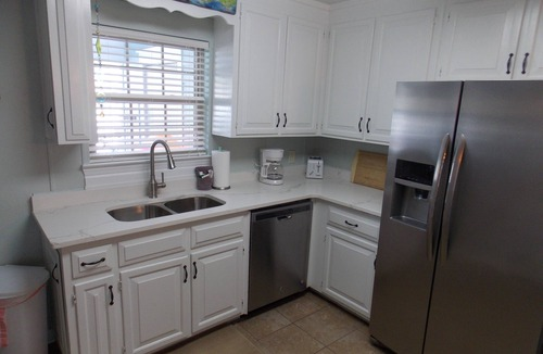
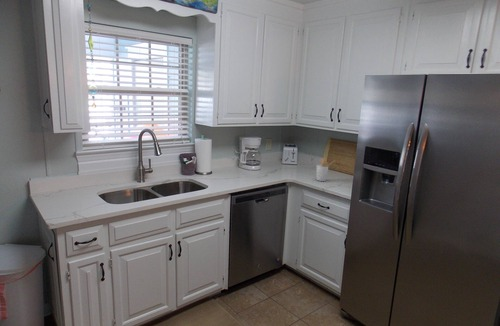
+ utensil holder (325, 169)
